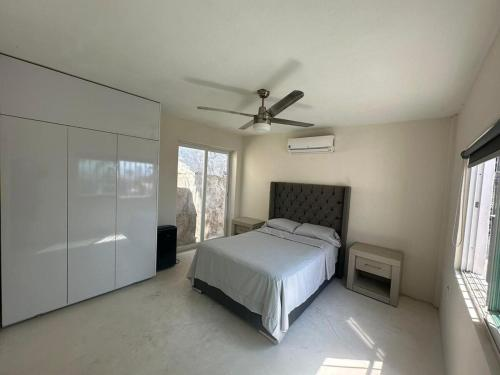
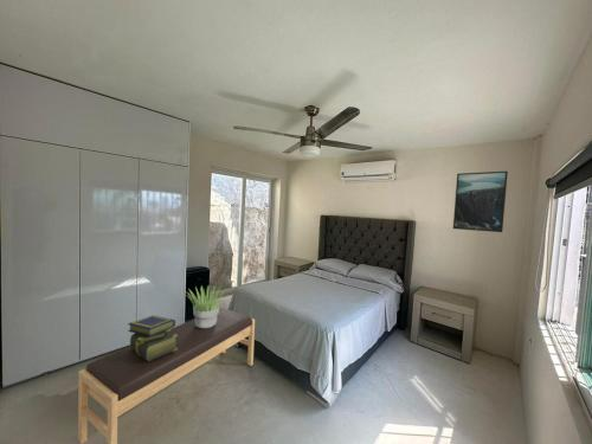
+ potted plant (206, 307)
+ stack of books (152, 334)
+ bench (185, 365)
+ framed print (478, 201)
